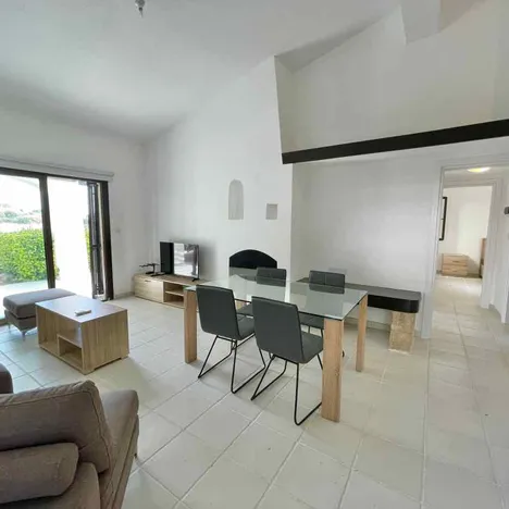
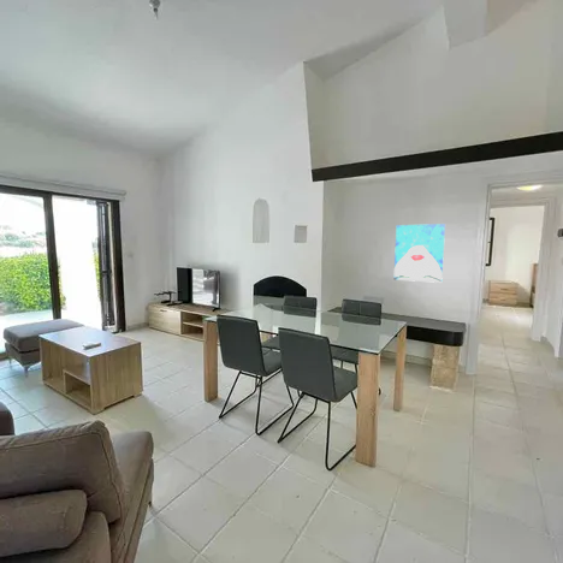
+ wall art (417, 253)
